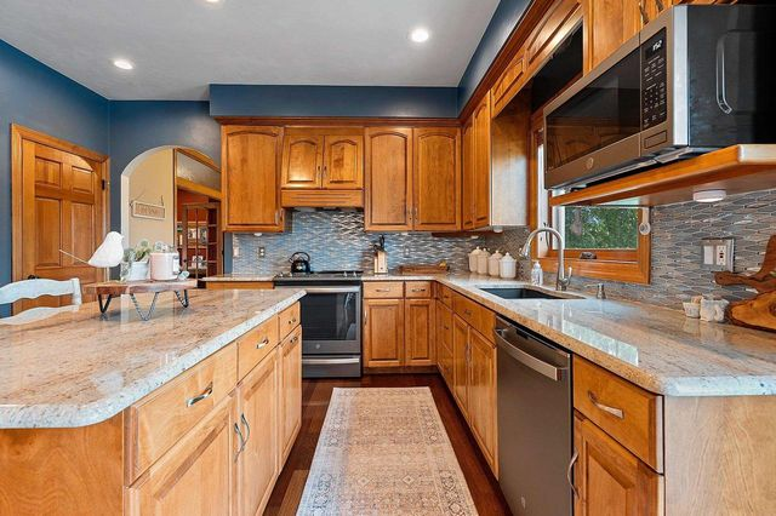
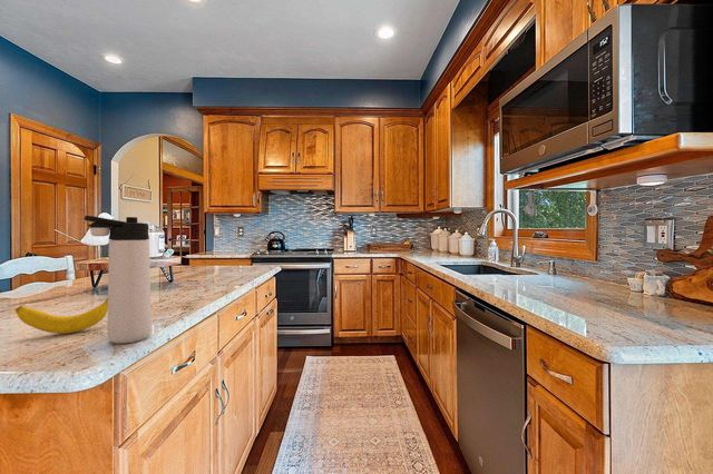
+ banana (69, 316)
+ thermos bottle (119, 278)
